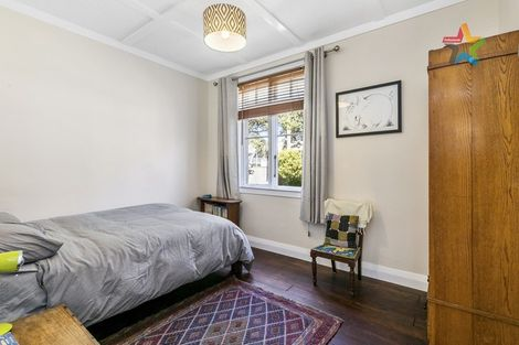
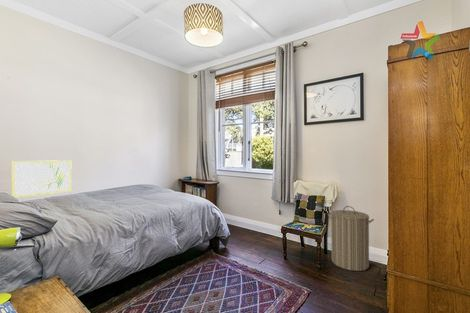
+ laundry hamper (349, 234)
+ wall art (43, 177)
